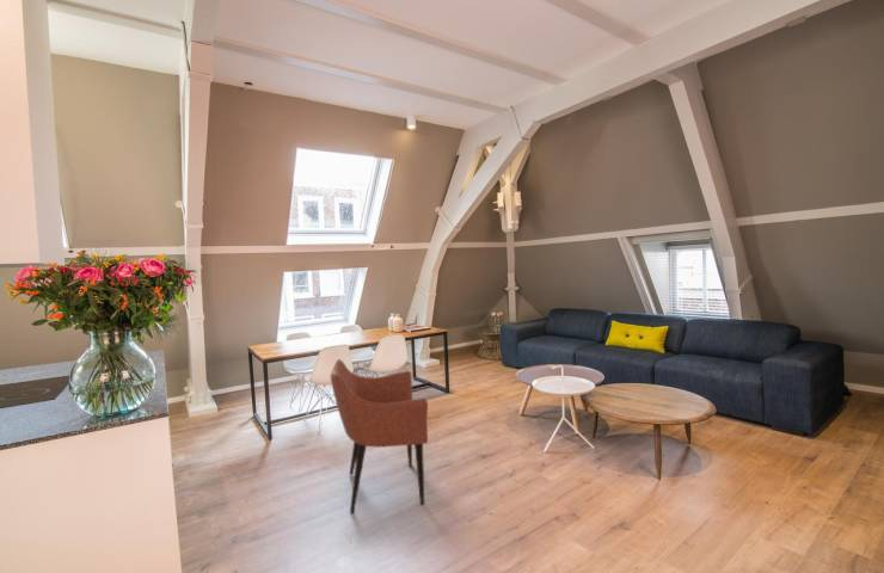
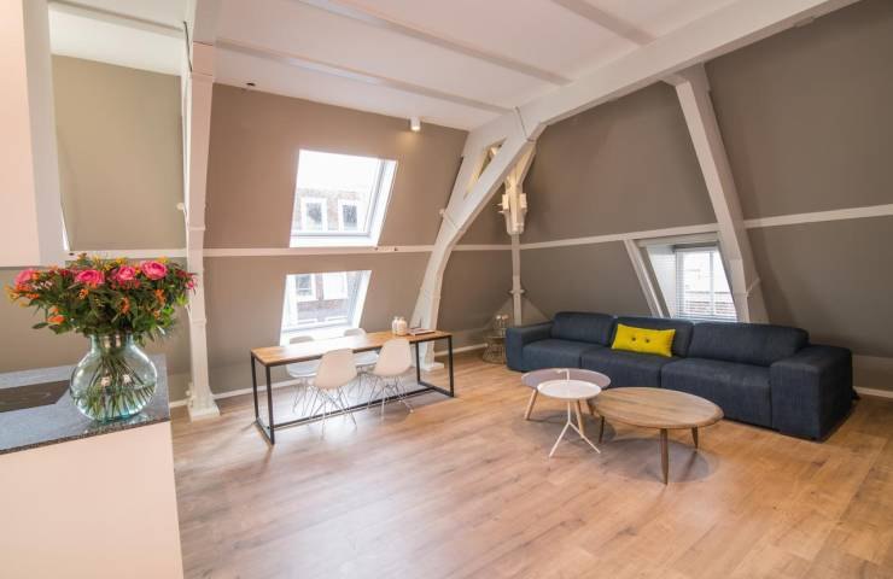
- armchair (376, 426)
